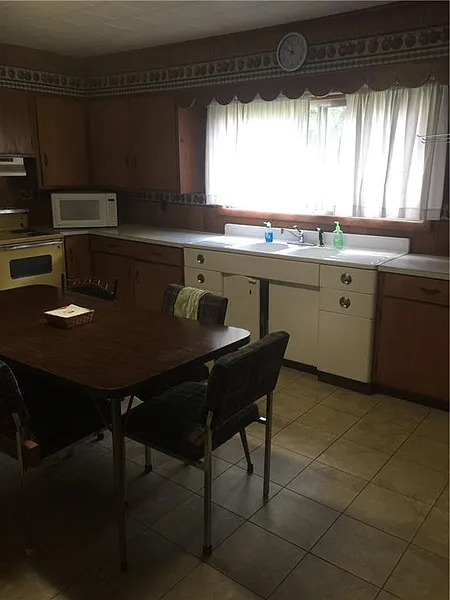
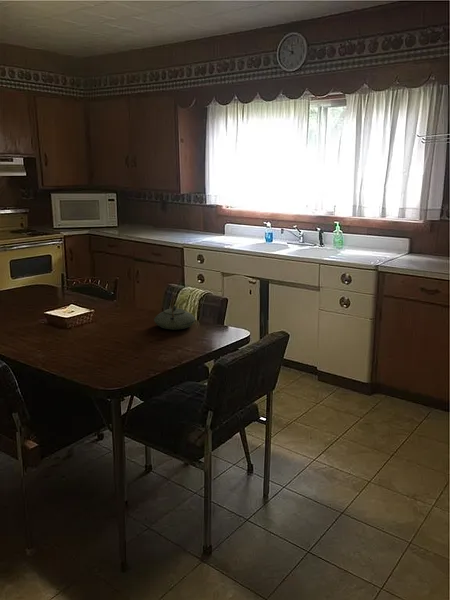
+ teapot (174, 311)
